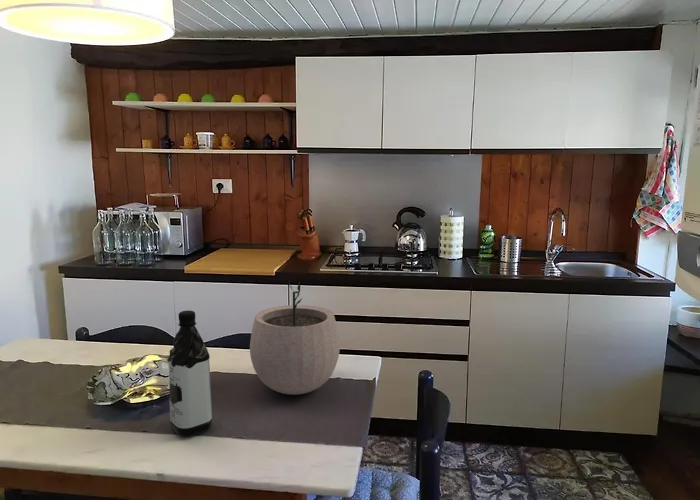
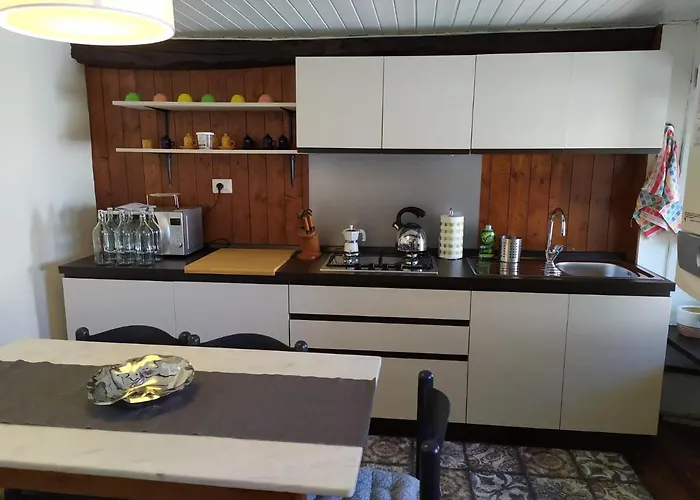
- water bottle (189, 371)
- plant pot (295, 336)
